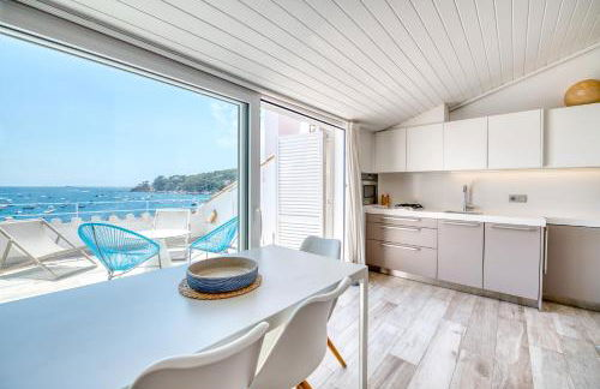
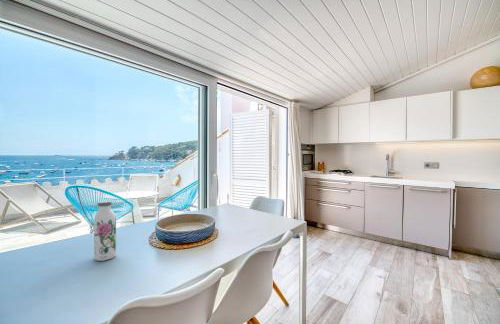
+ water bottle (105, 229)
